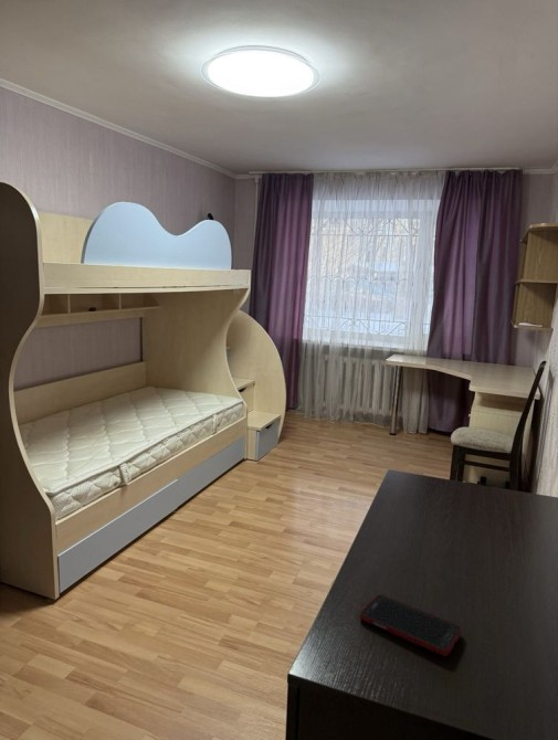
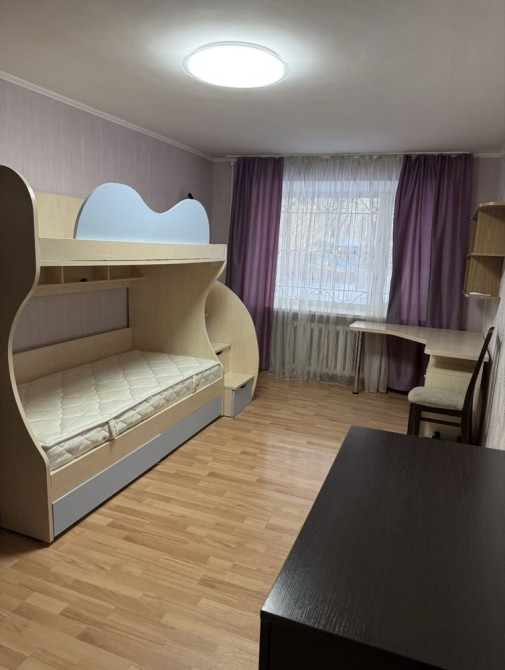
- cell phone (409, 623)
